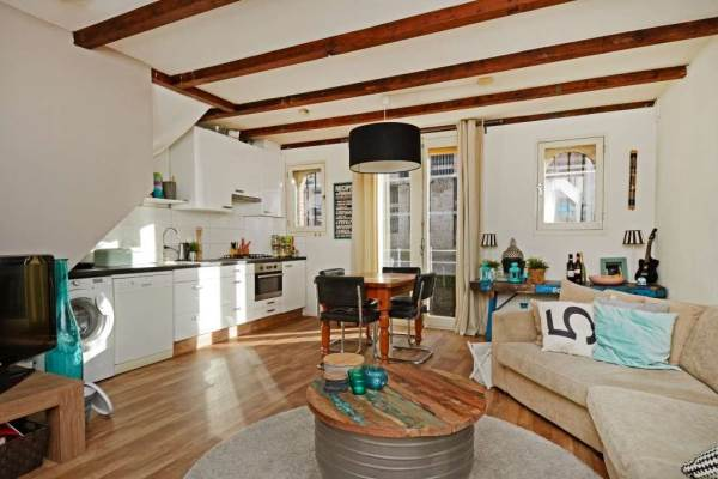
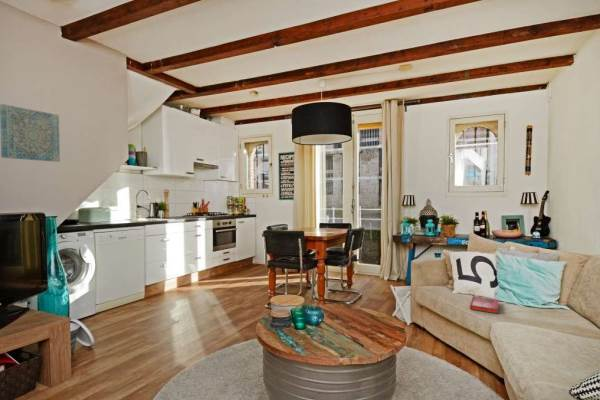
+ hardback book (484, 304)
+ wall art (31, 135)
